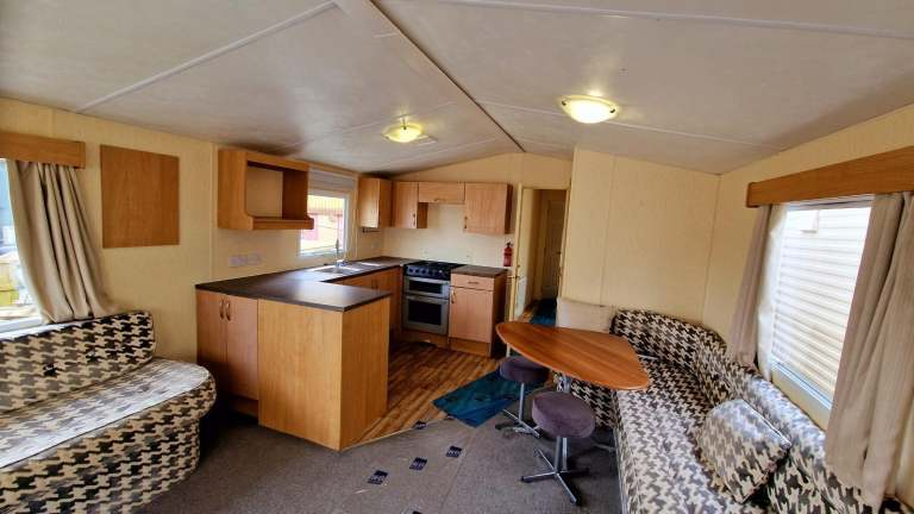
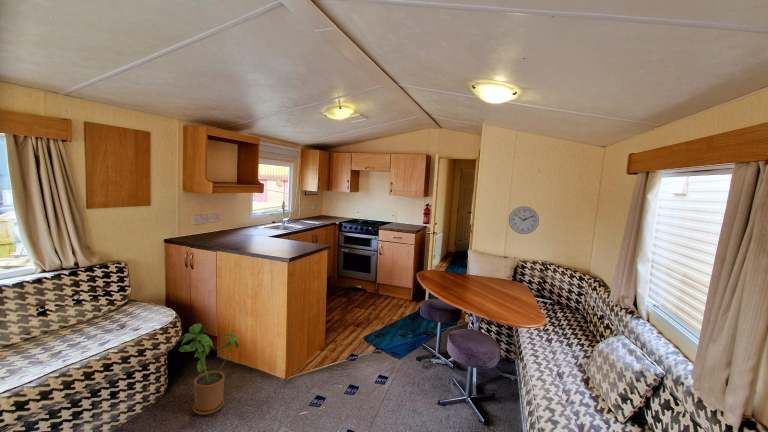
+ wall clock (523, 220)
+ house plant (205, 364)
